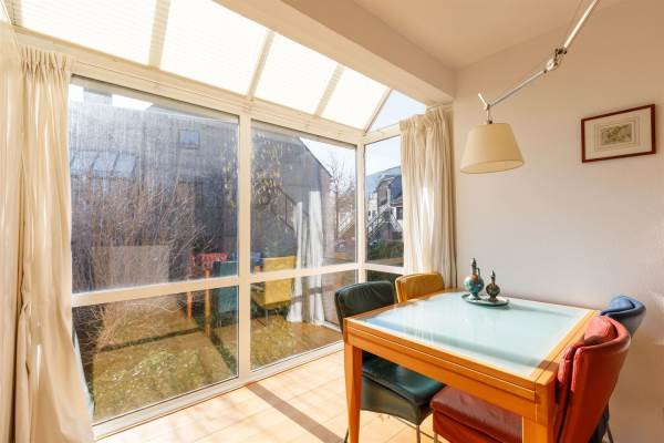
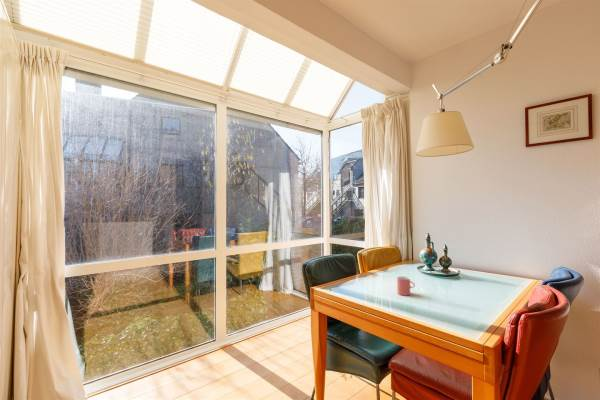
+ cup (406, 286)
